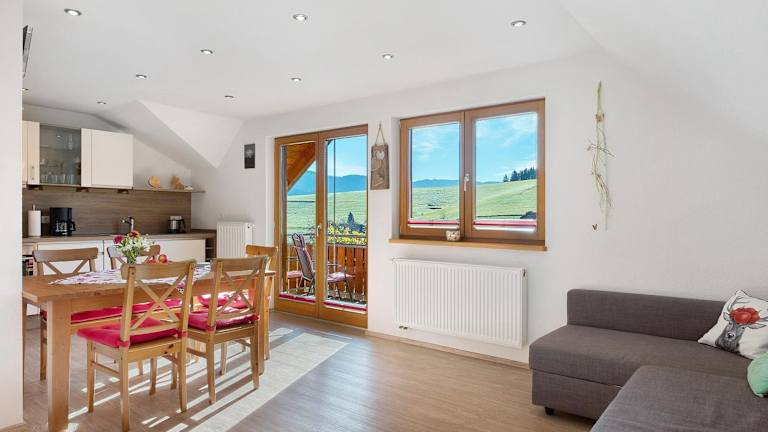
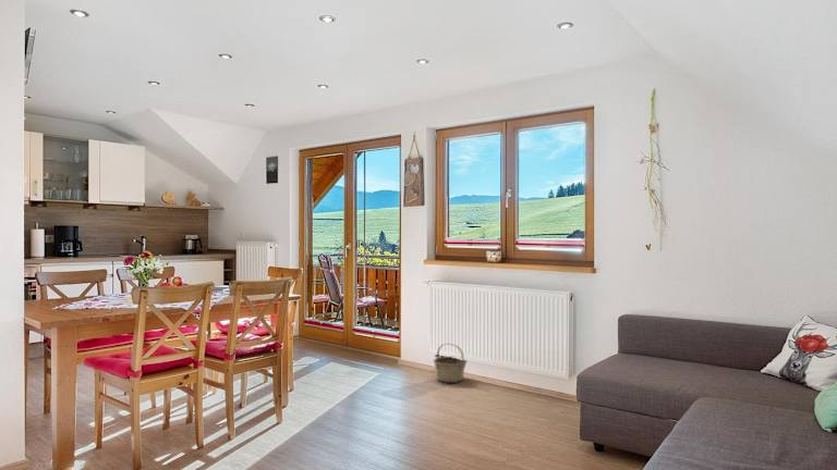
+ basket (450, 361)
